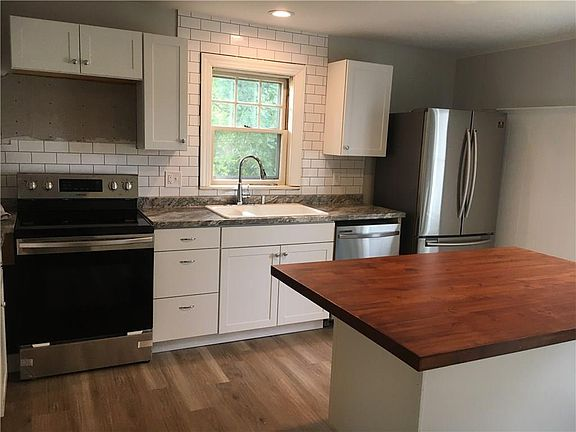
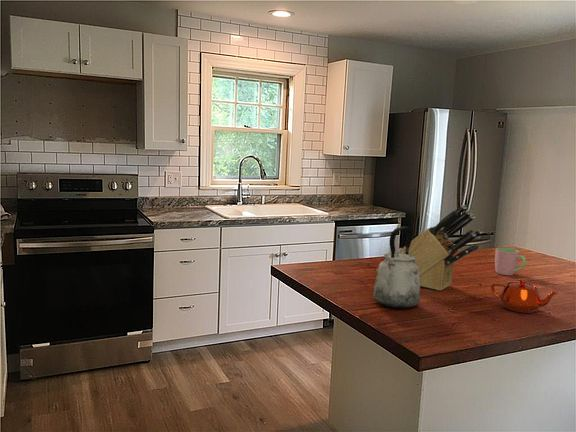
+ knife block (428, 243)
+ cup (509, 262)
+ teapot (523, 294)
+ kettle (402, 264)
